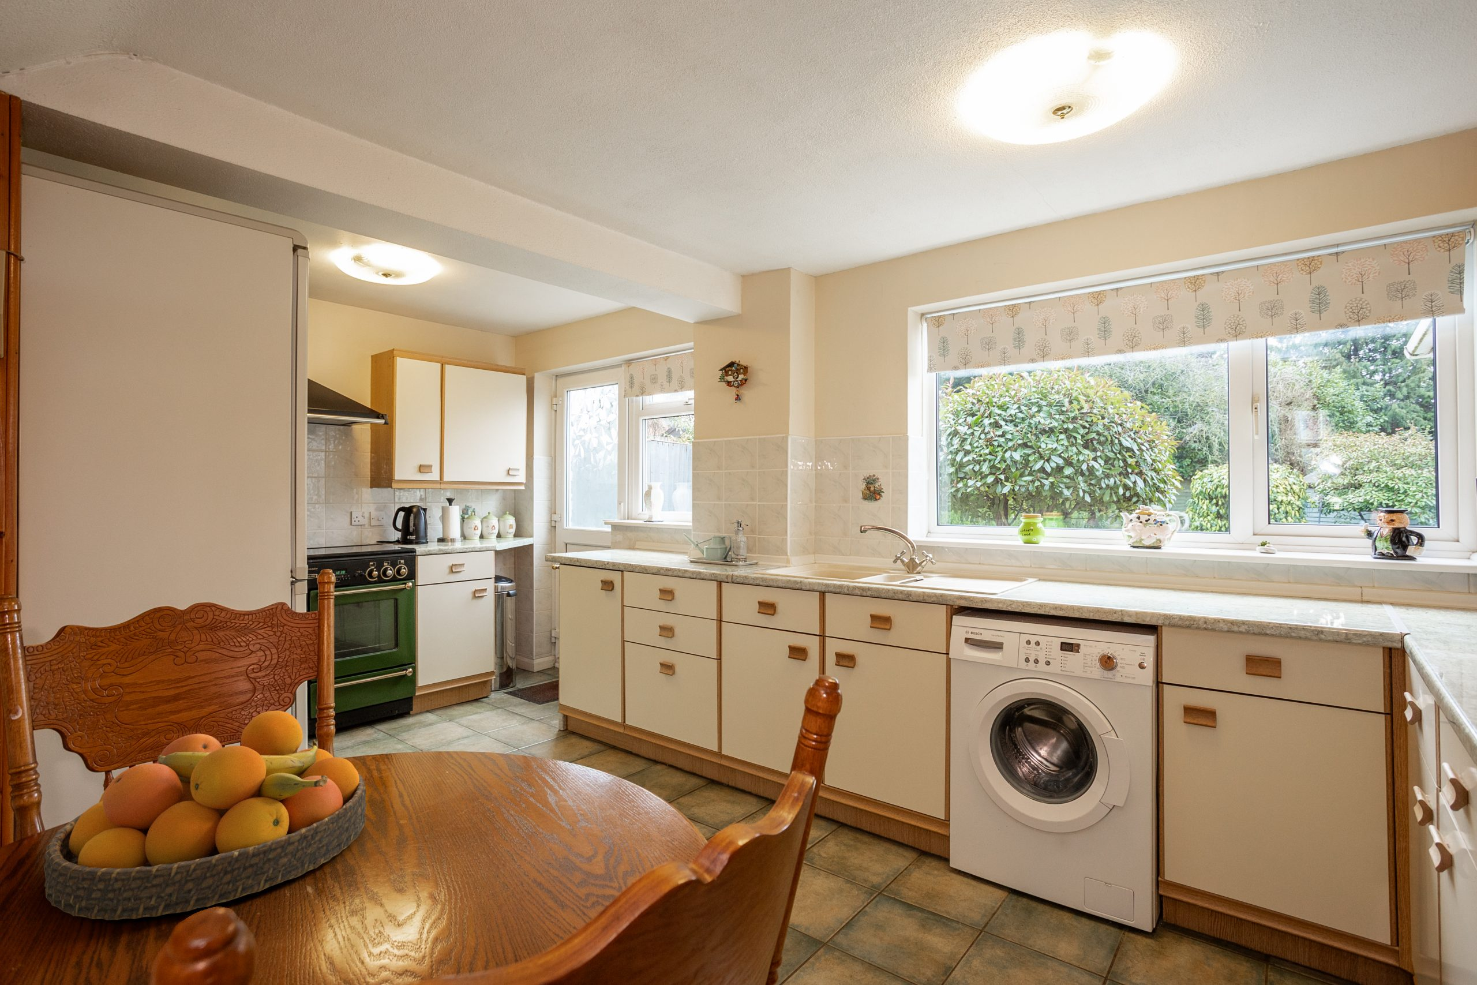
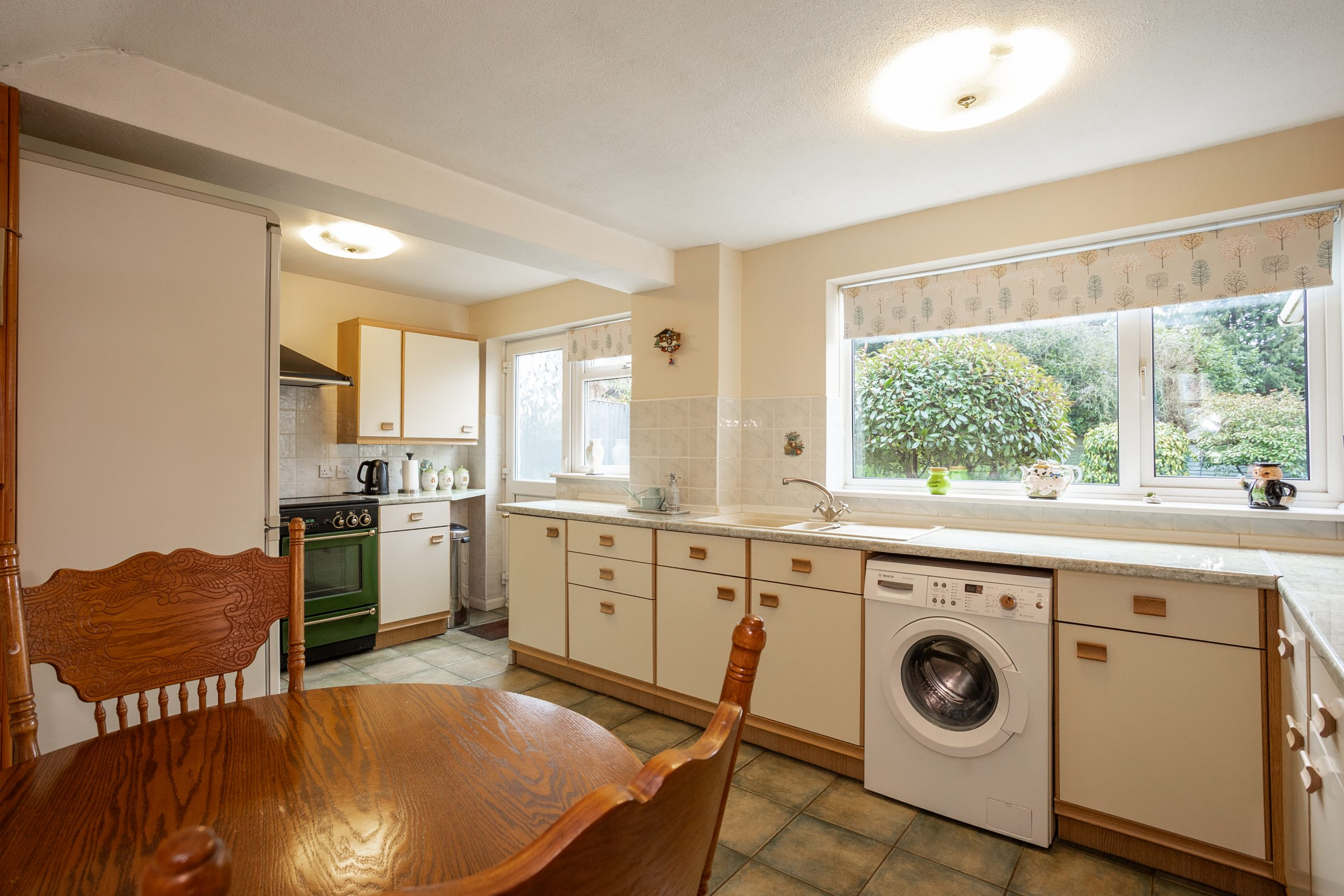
- fruit bowl (222, 790)
